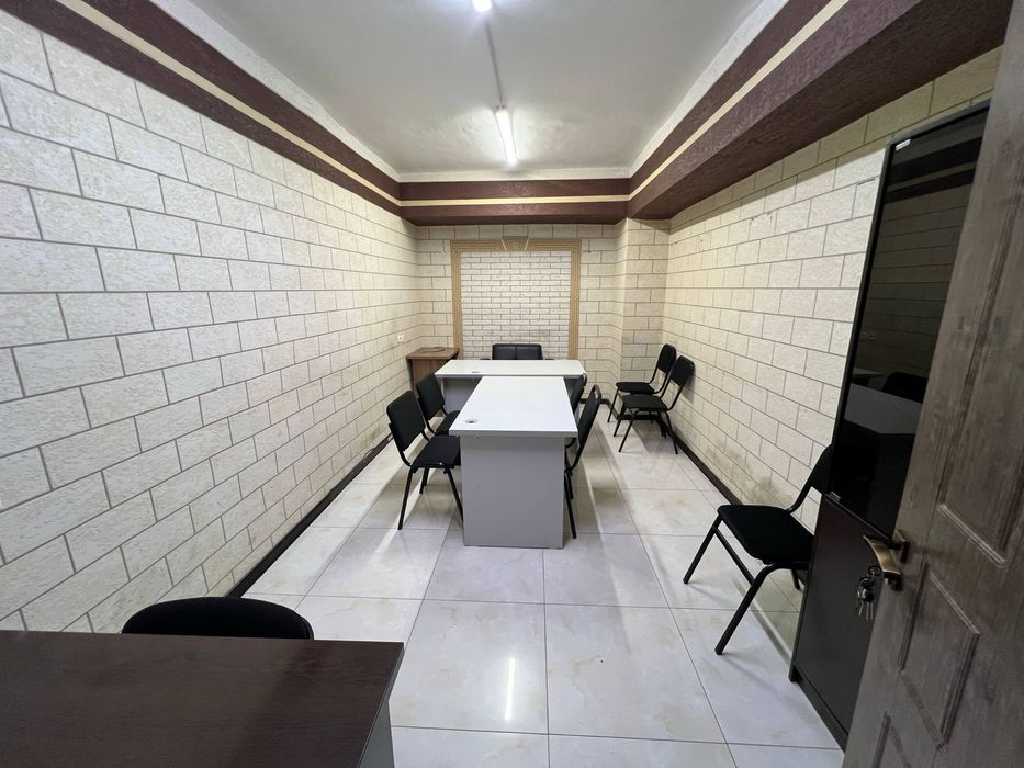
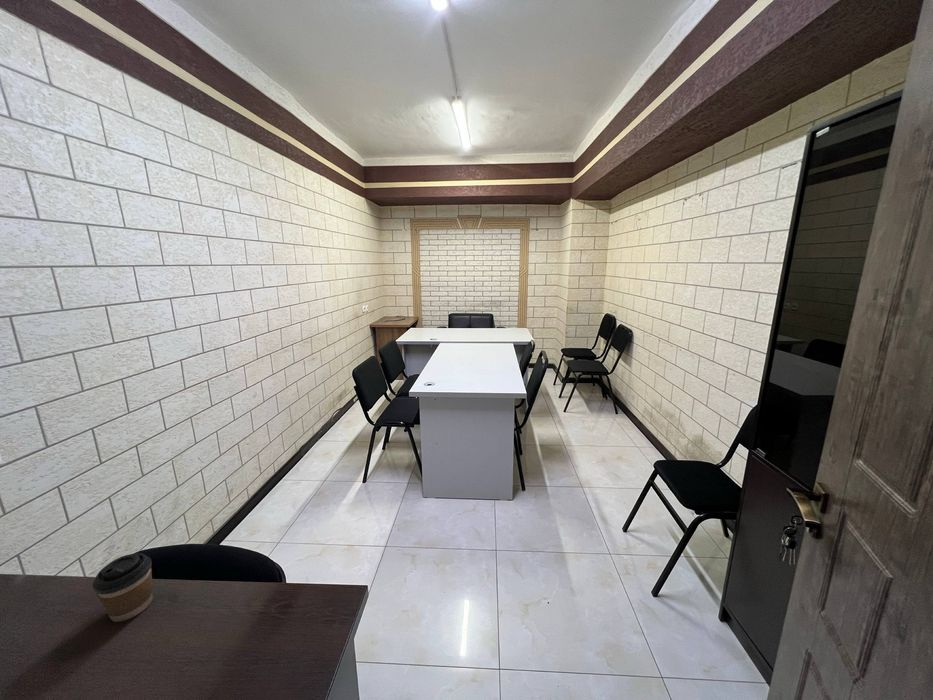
+ coffee cup (126, 584)
